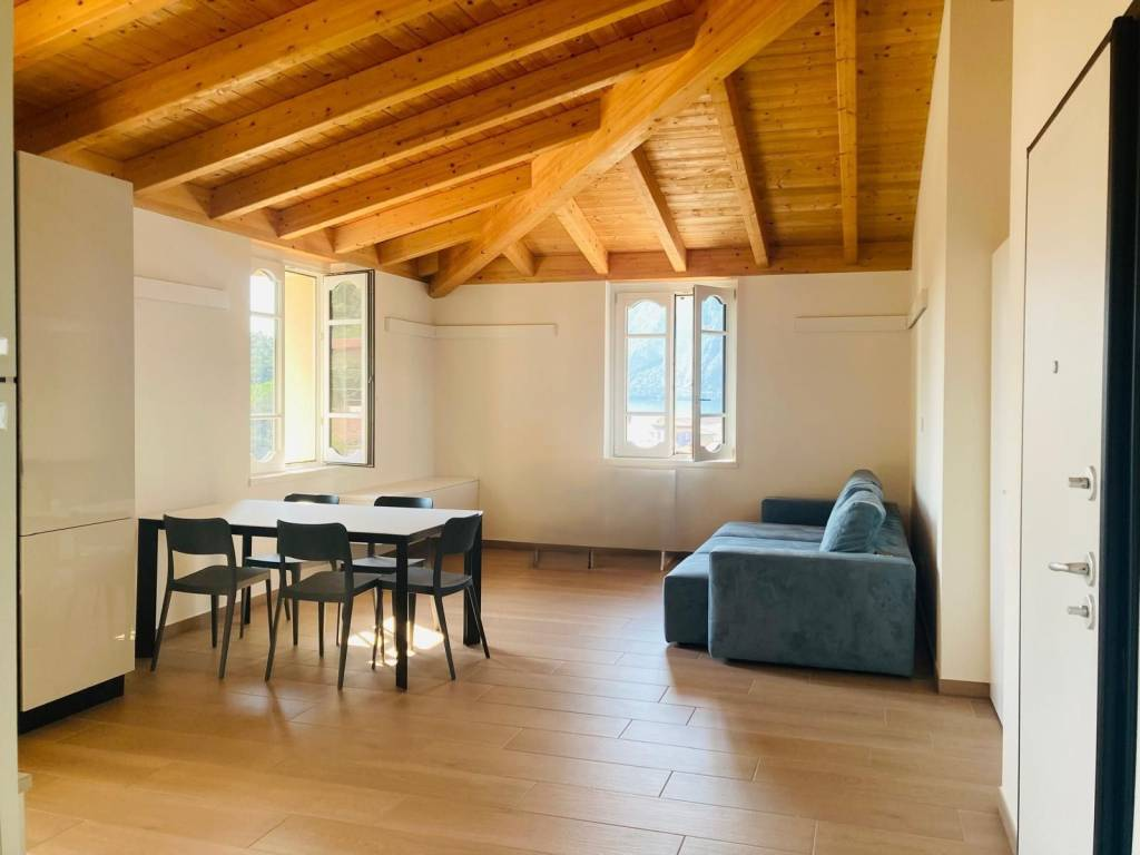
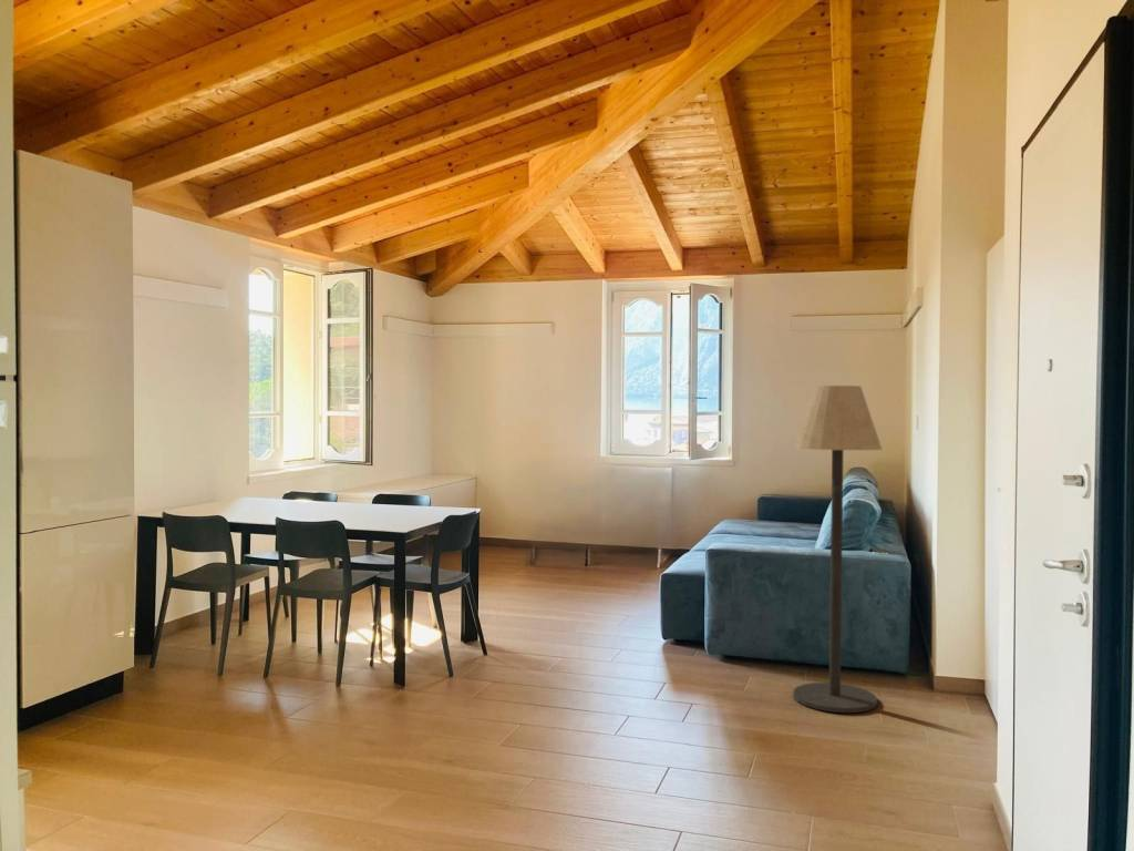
+ floor lamp (836, 543)
